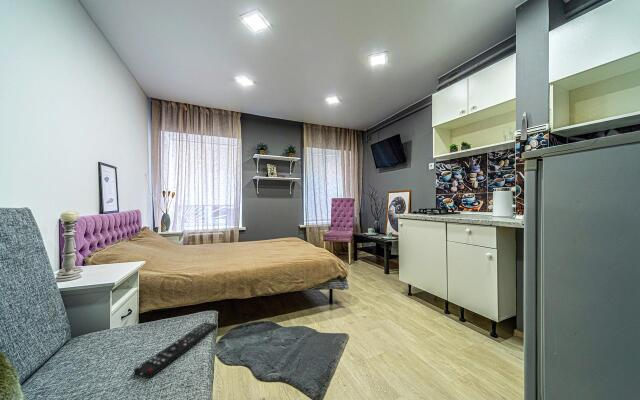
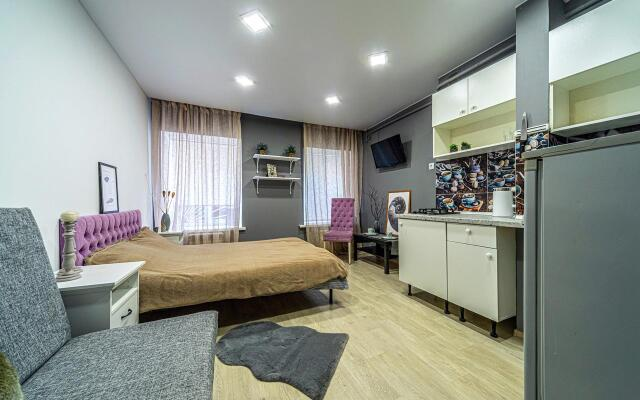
- remote control (181, 345)
